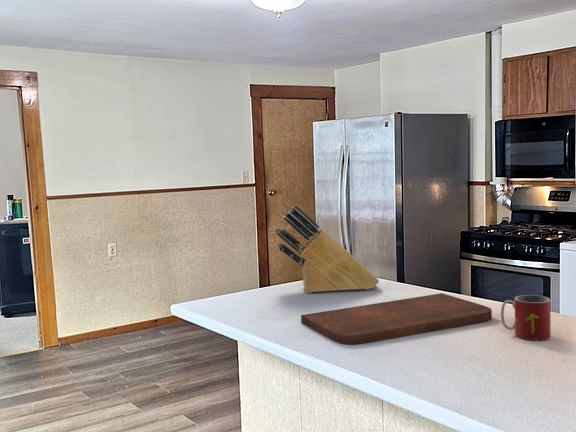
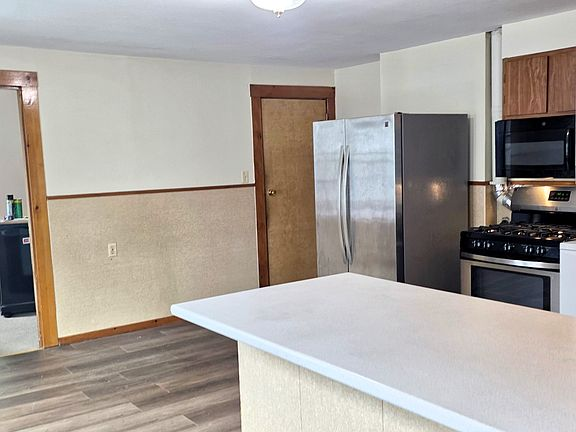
- knife block (325, 246)
- cutting board (399, 316)
- mug (525, 316)
